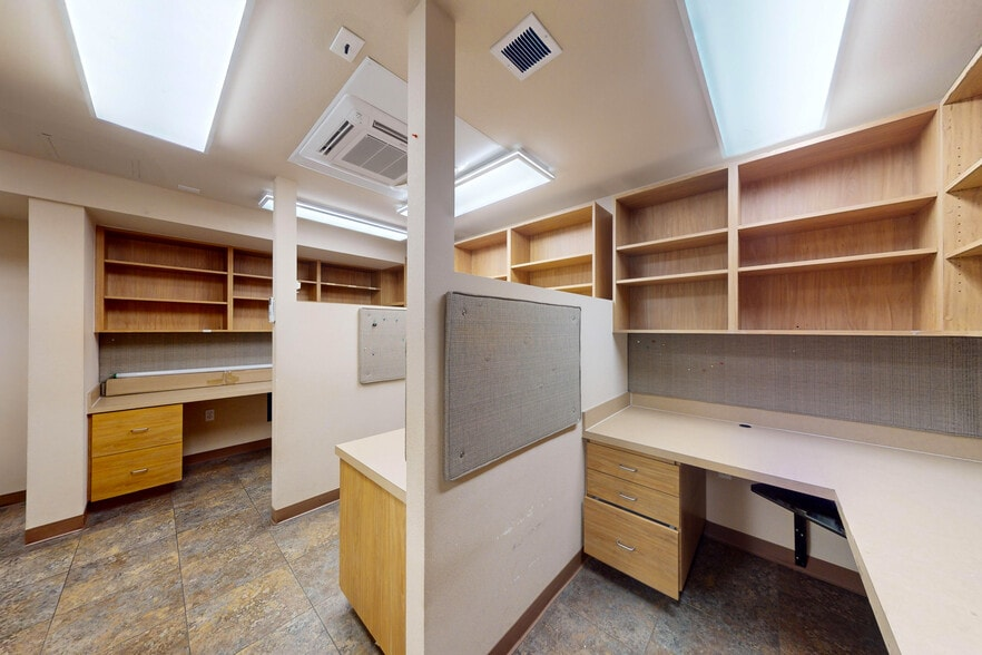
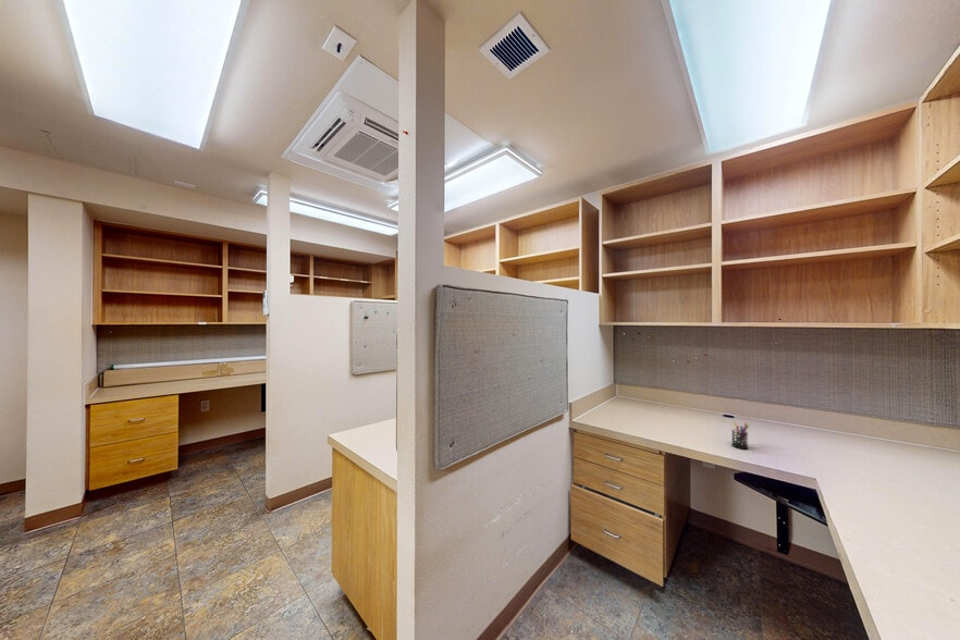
+ pen holder (741, 433)
